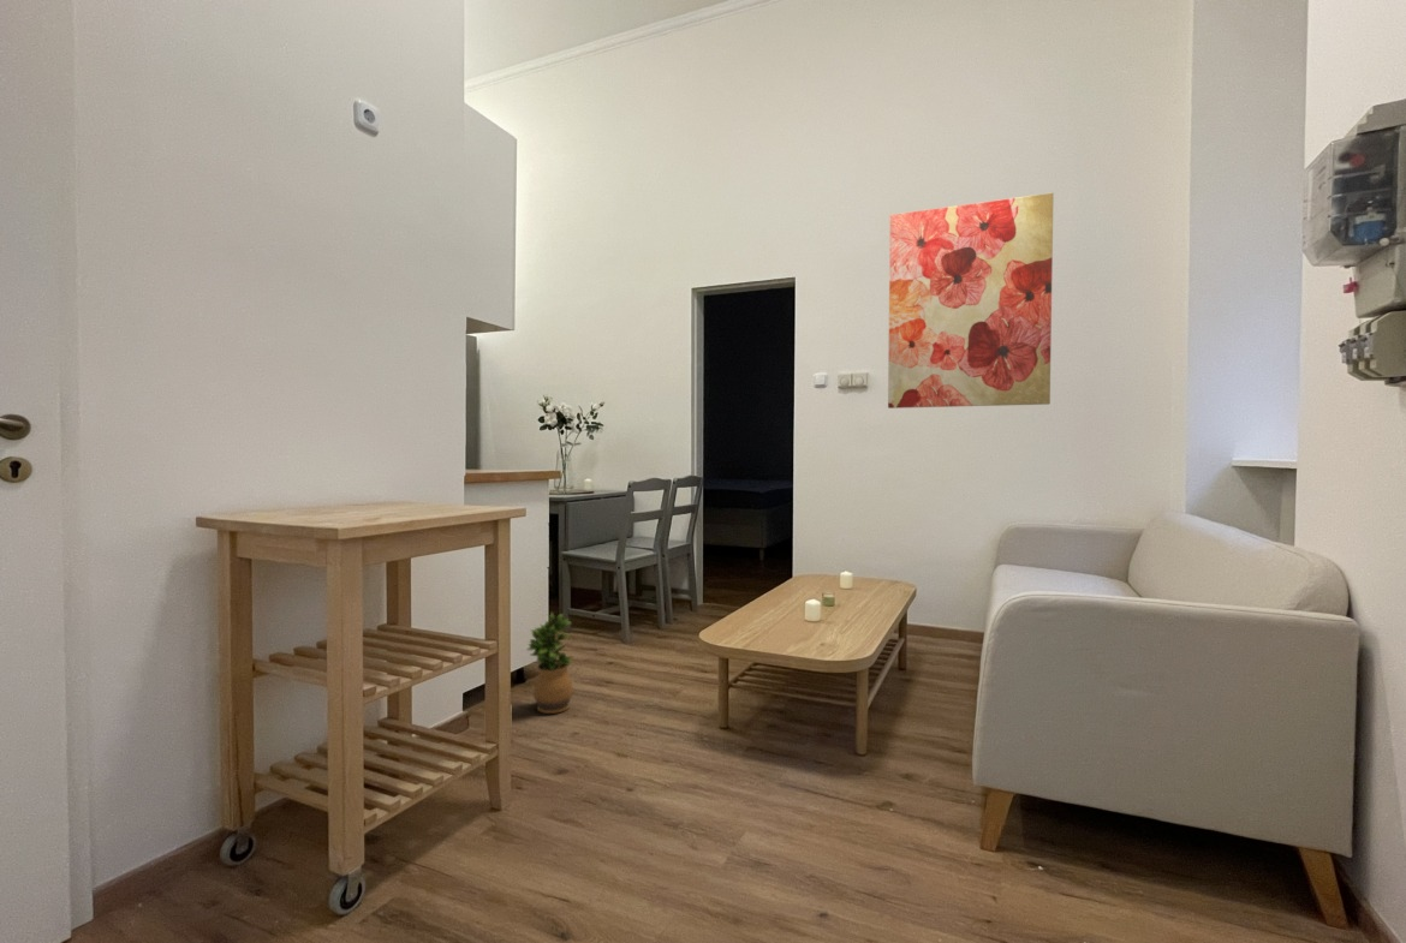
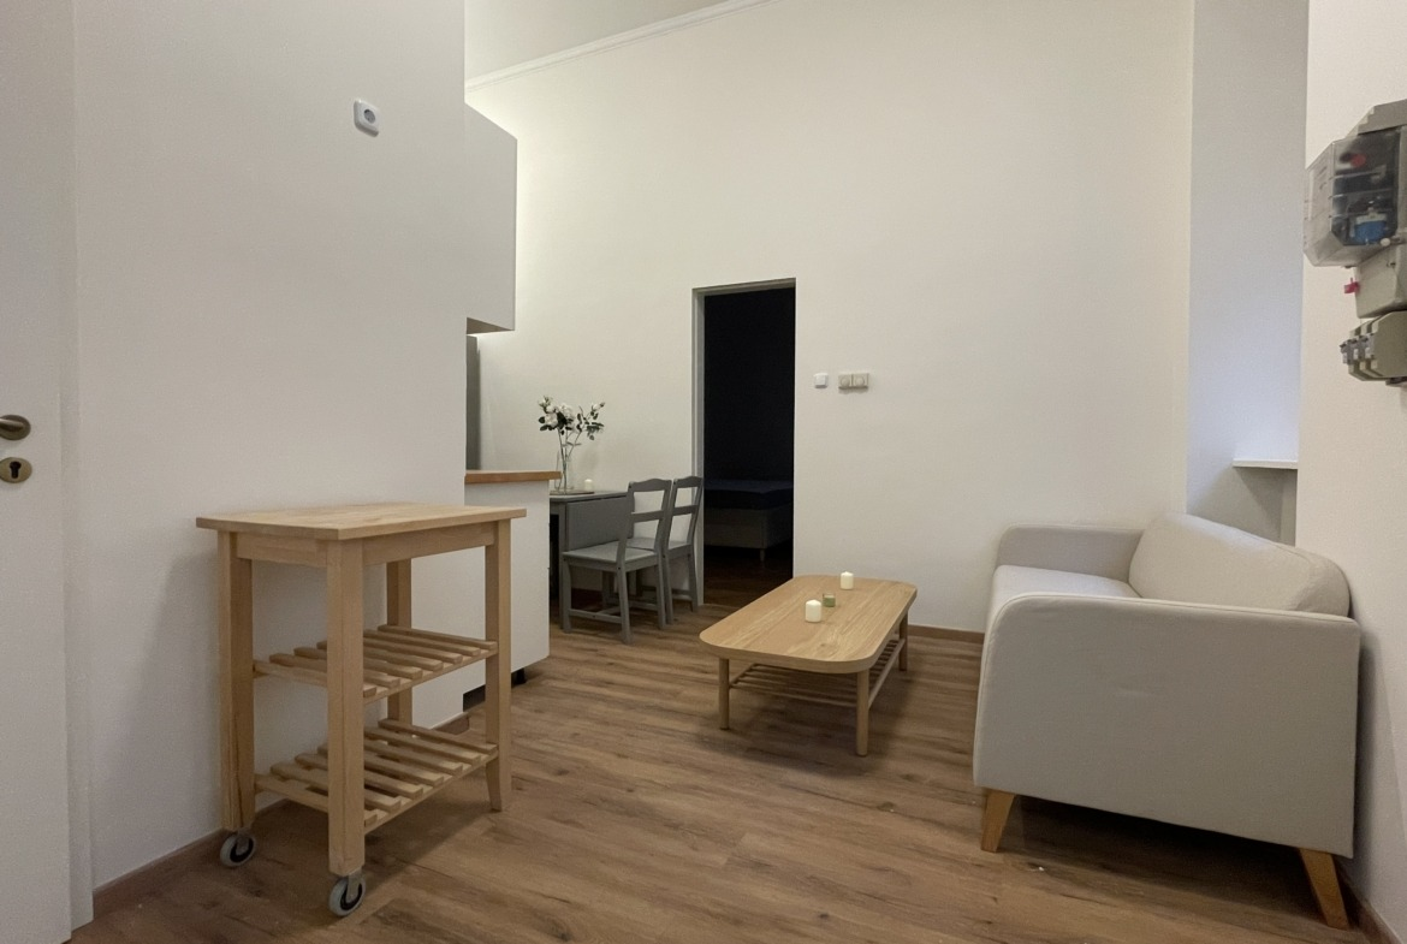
- wall art (966, 305)
- potted plant (547, 661)
